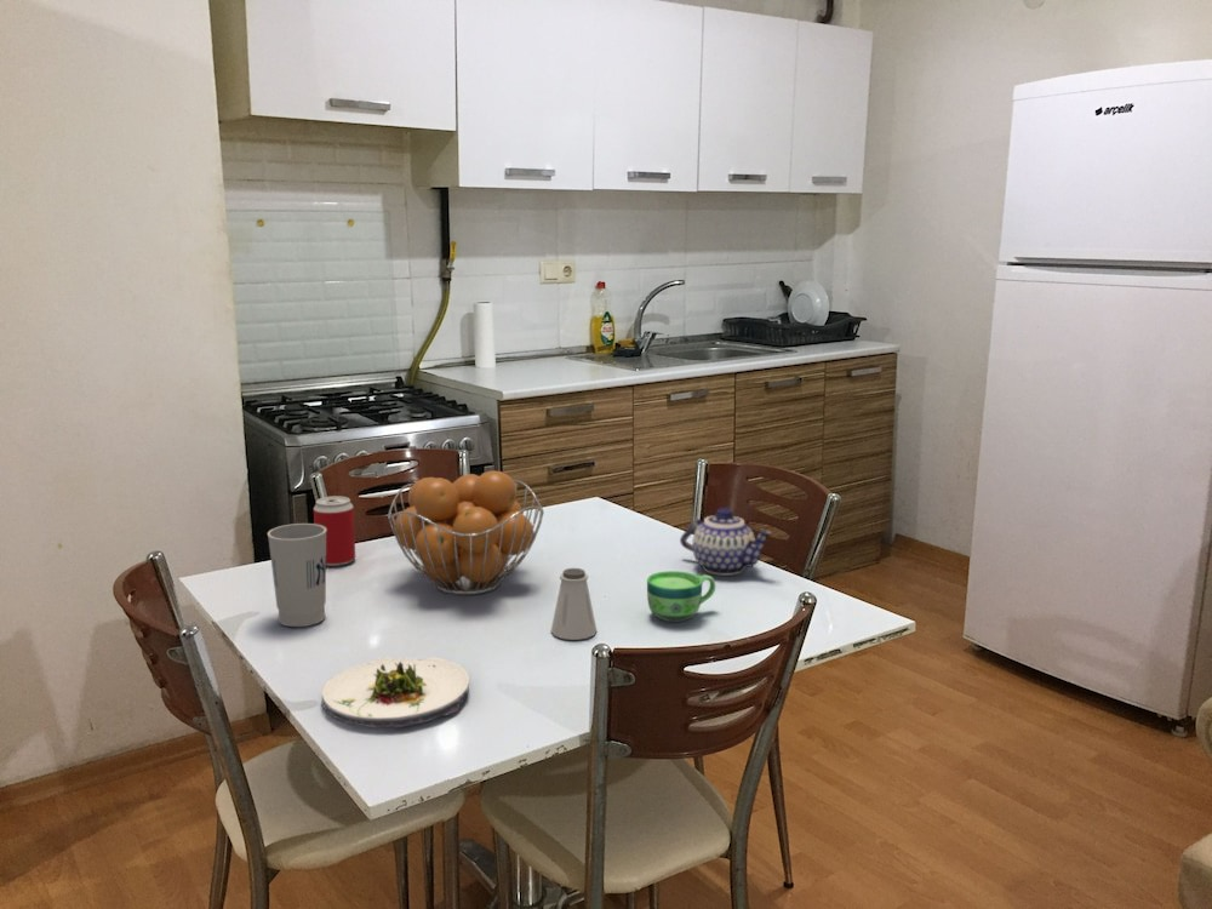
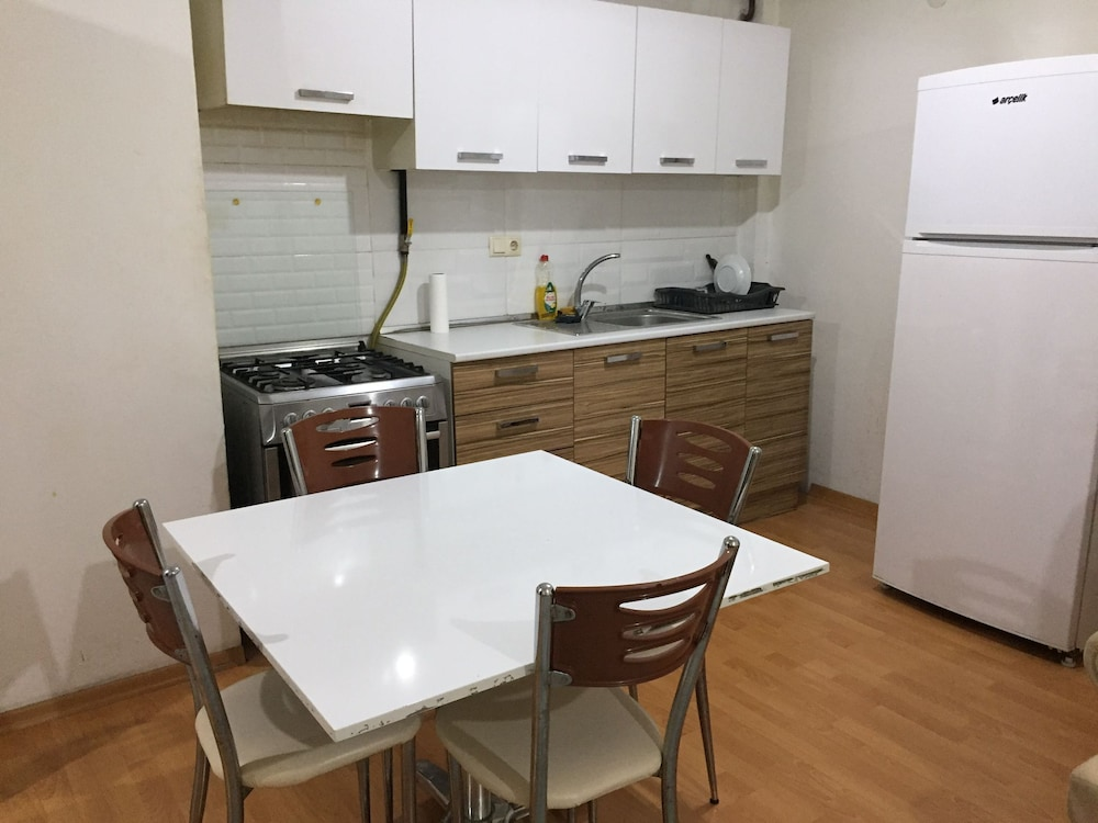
- cup (299, 574)
- fruit basket (467, 528)
- teapot (725, 538)
- cup (680, 595)
- salad plate (395, 681)
- beverage can (335, 530)
- saltshaker (573, 601)
